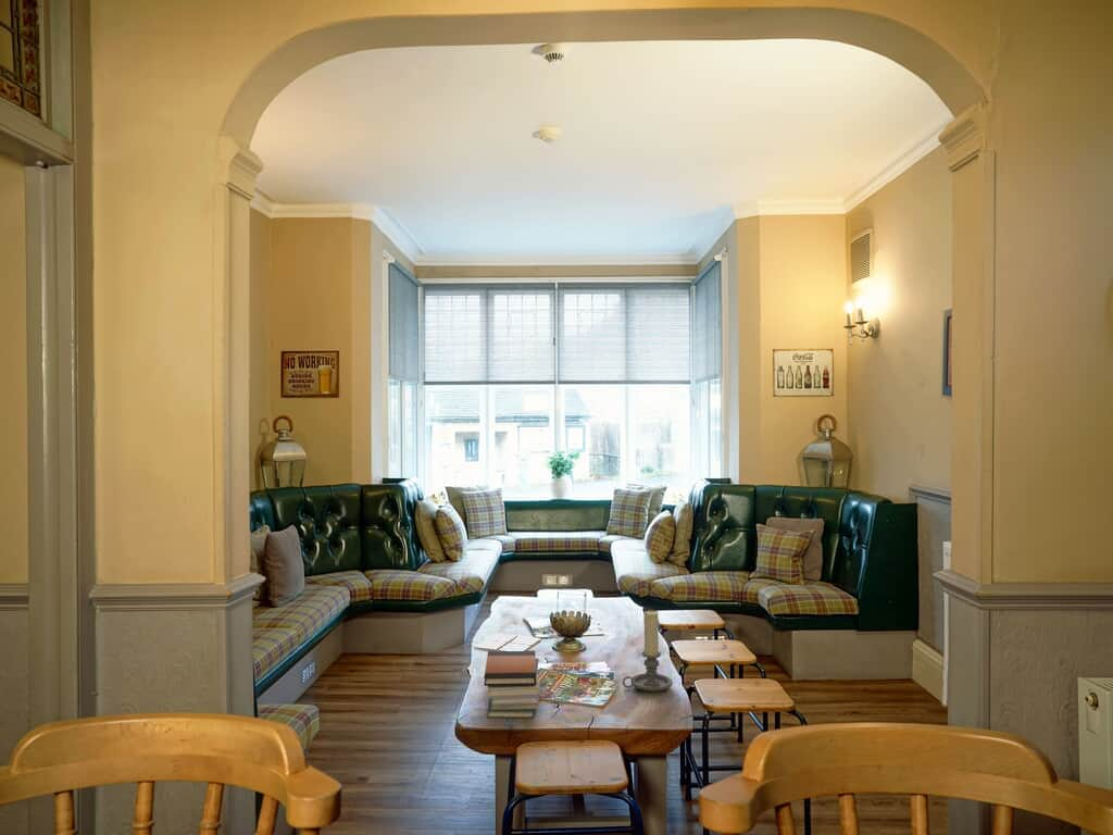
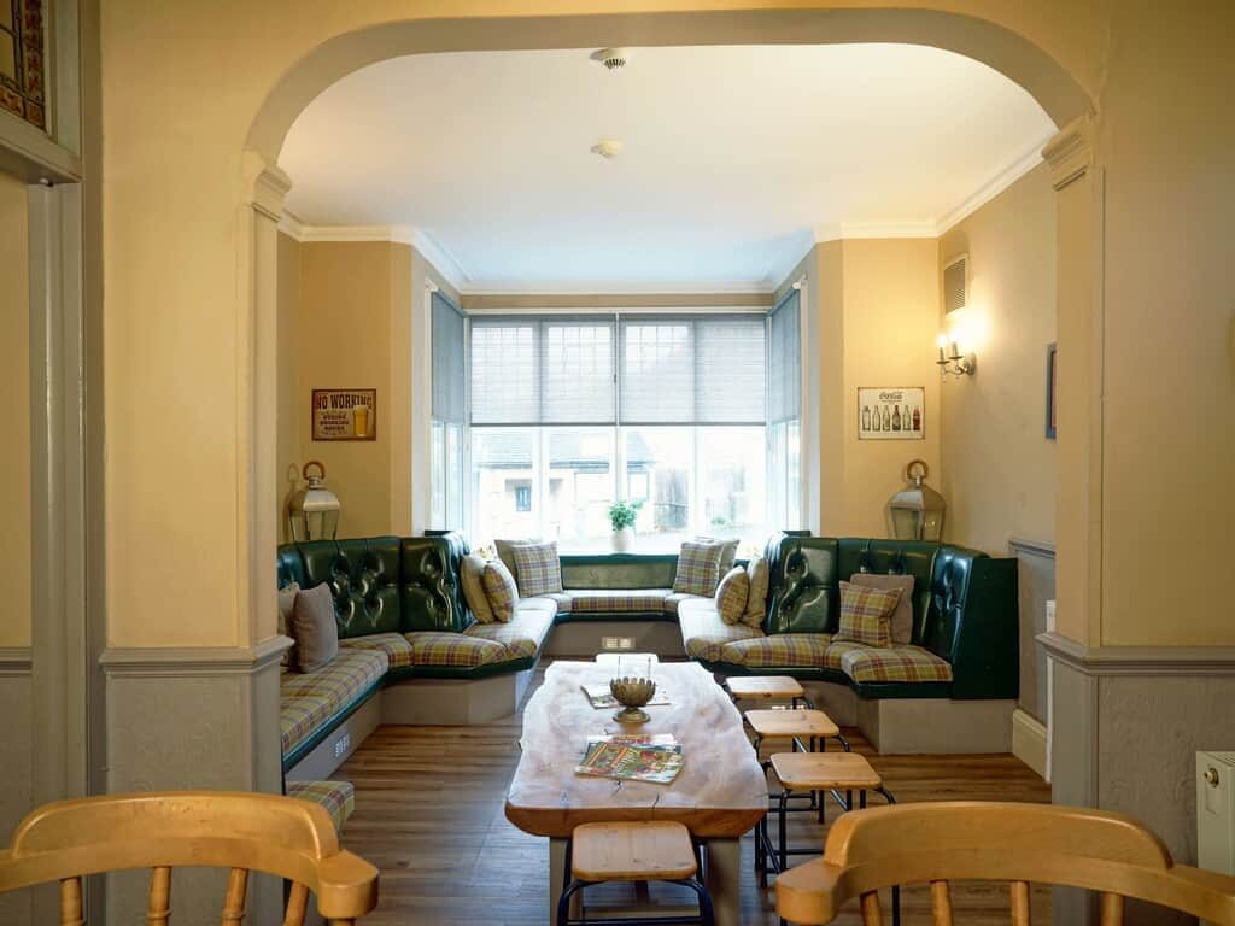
- book stack (512, 683)
- candle holder (647, 648)
- drink coaster (508, 643)
